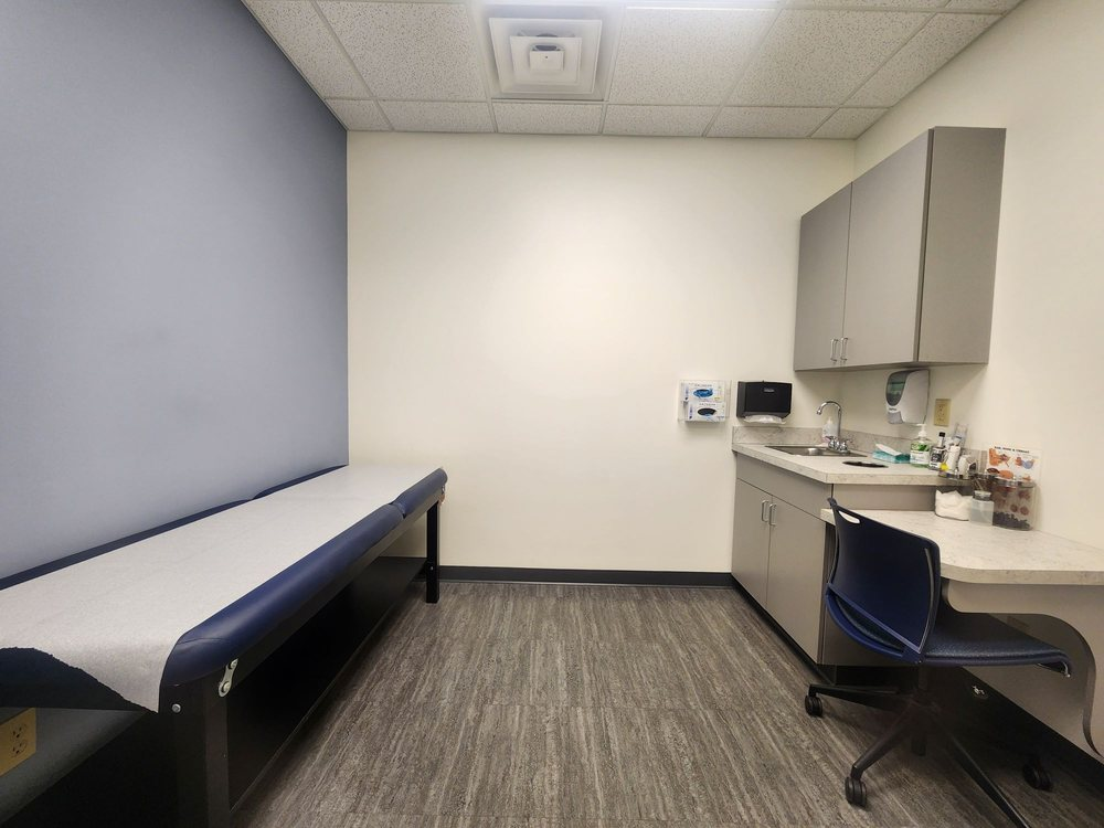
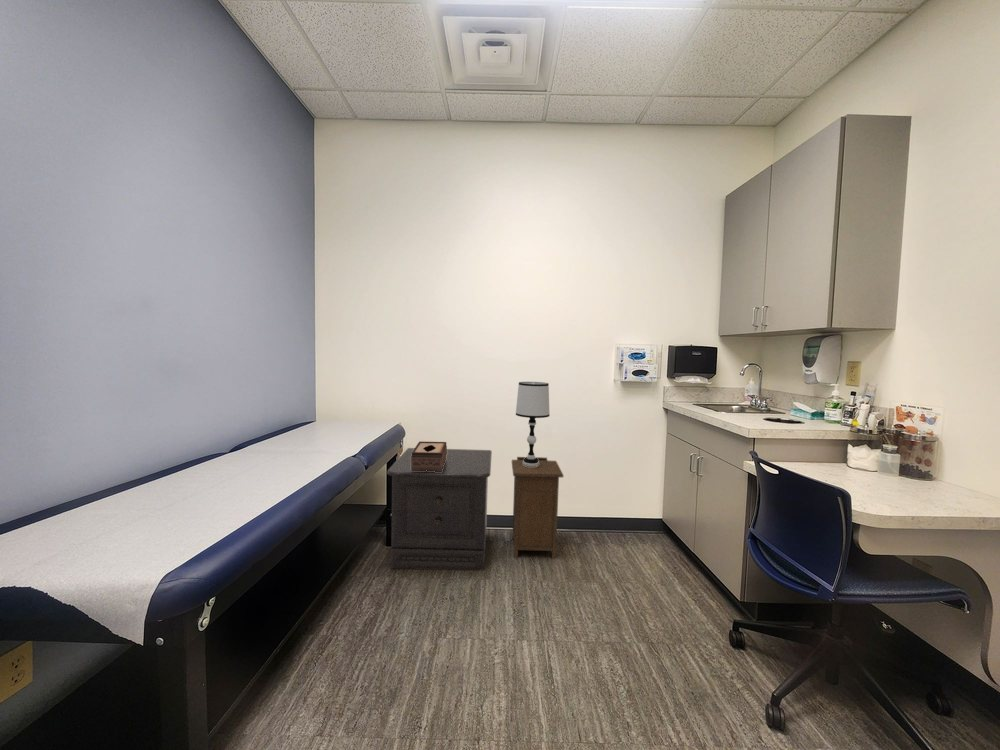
+ tissue box (429, 455)
+ nightstand (533, 503)
+ table lamp (532, 423)
+ nightstand (443, 505)
